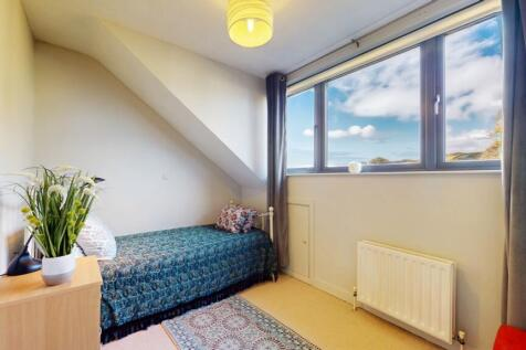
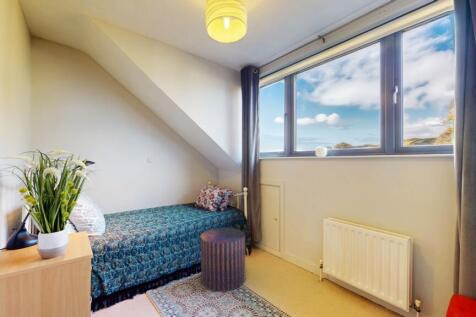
+ pouf (223, 256)
